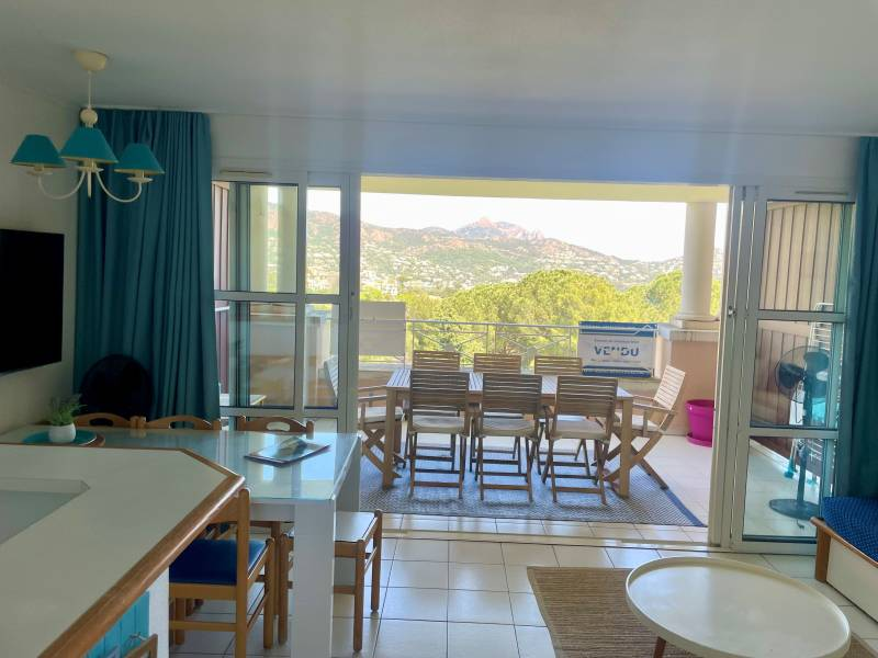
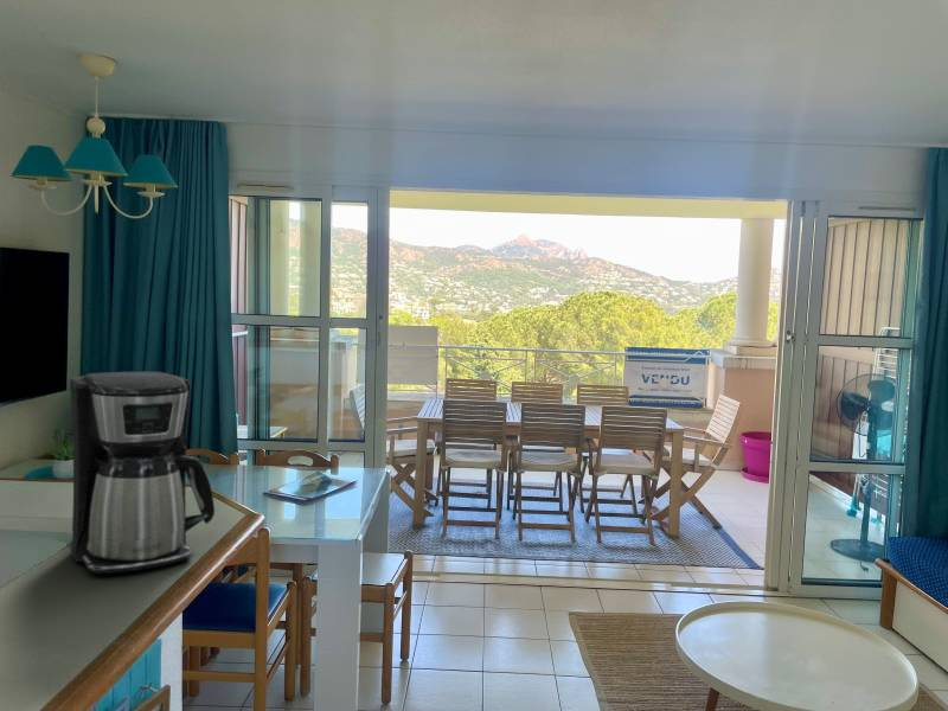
+ coffee maker (143, 460)
